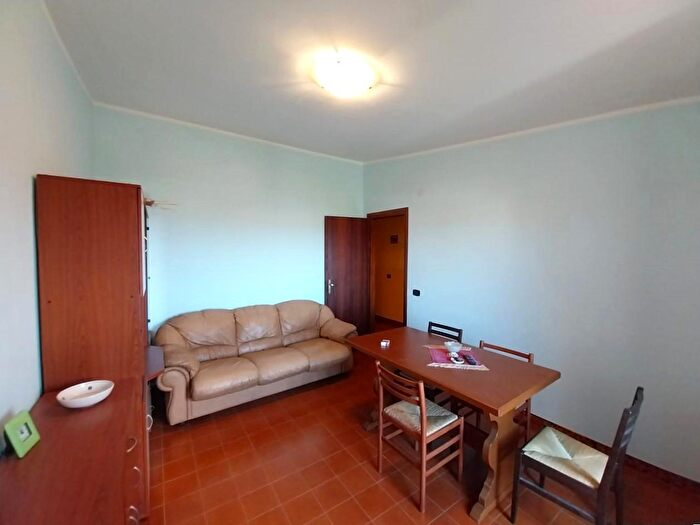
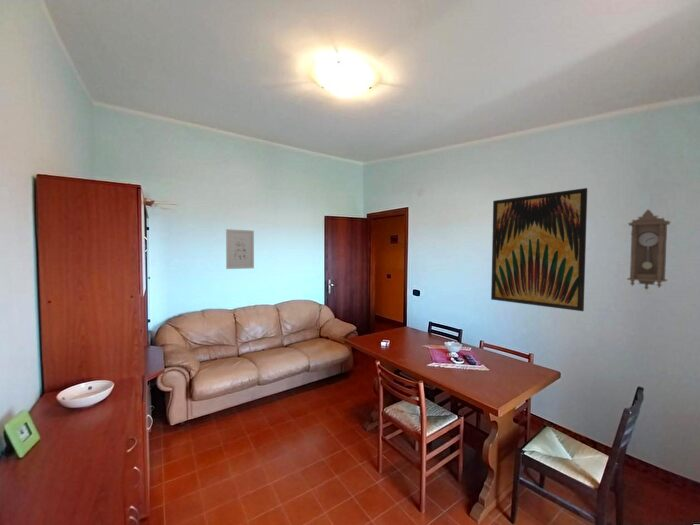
+ pendulum clock (647, 250)
+ wall art (240, 249)
+ wall art (533, 250)
